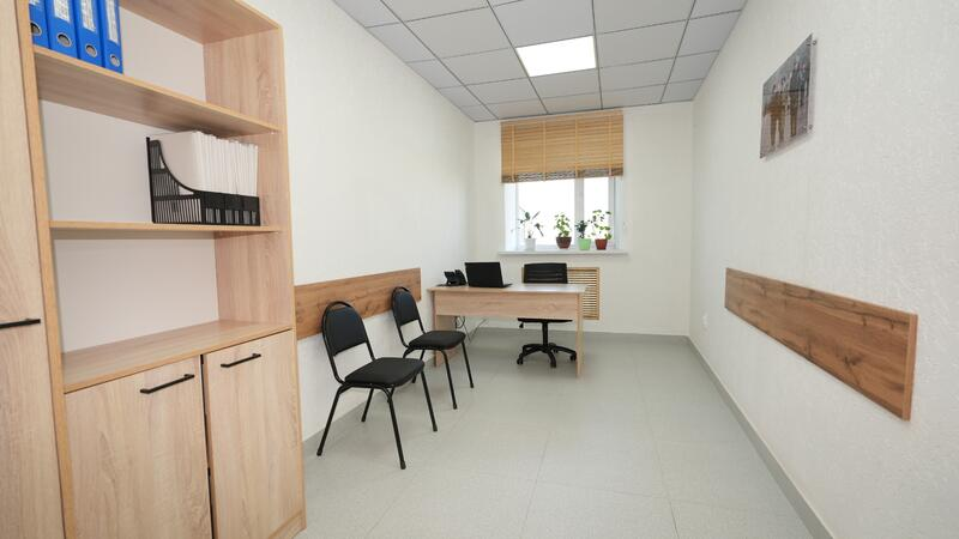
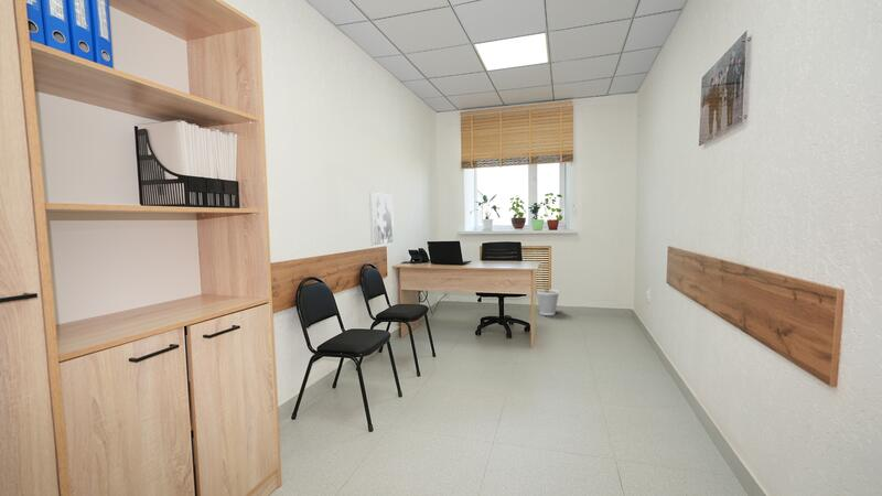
+ wastebasket (547, 302)
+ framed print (381, 219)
